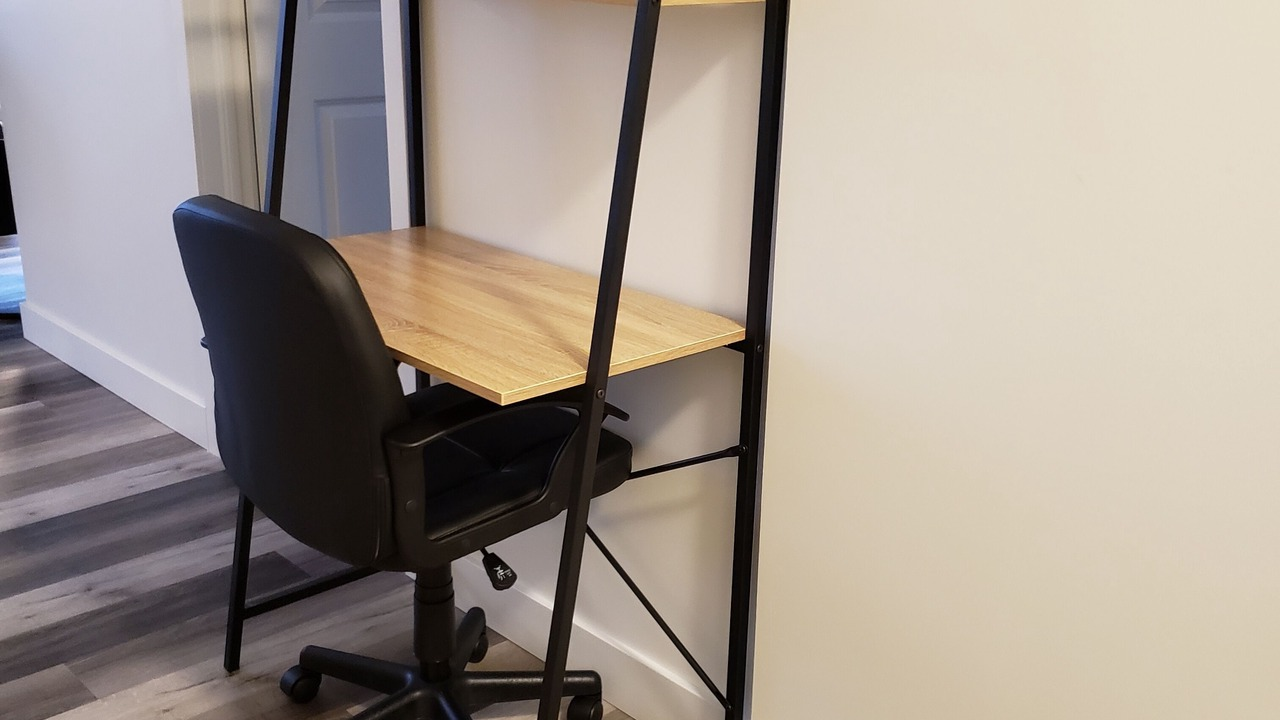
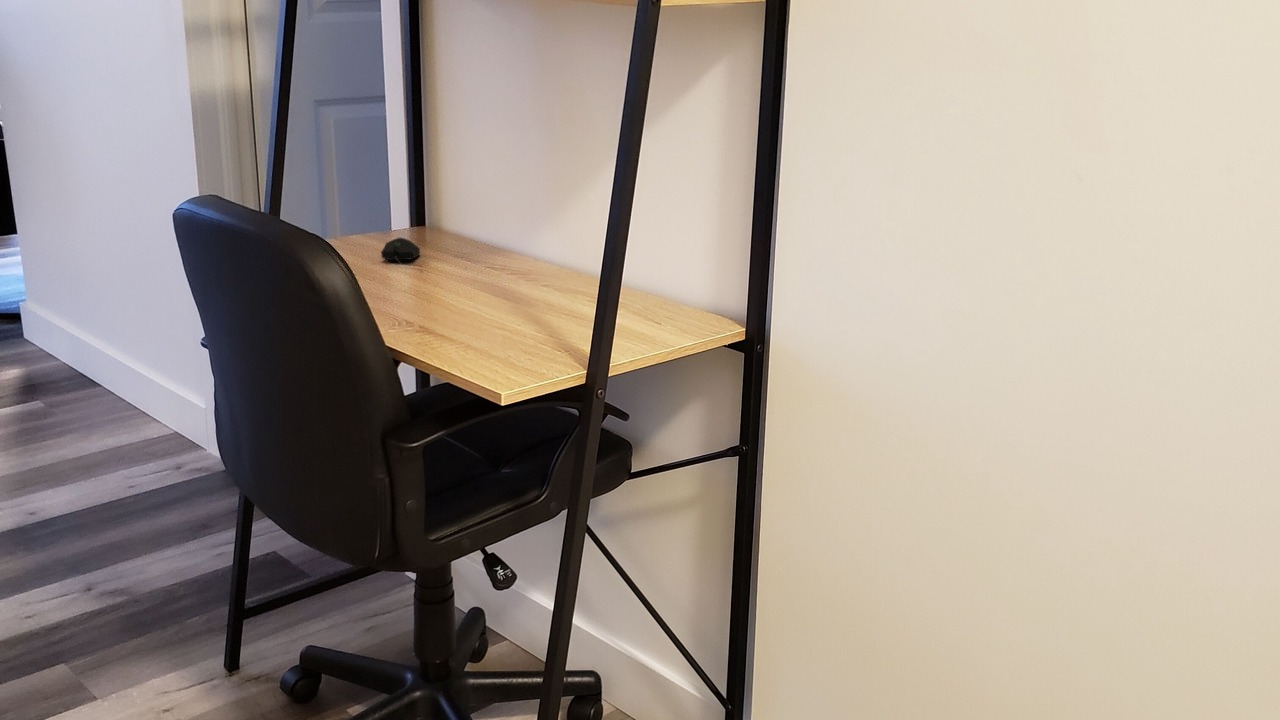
+ computer mouse (405, 250)
